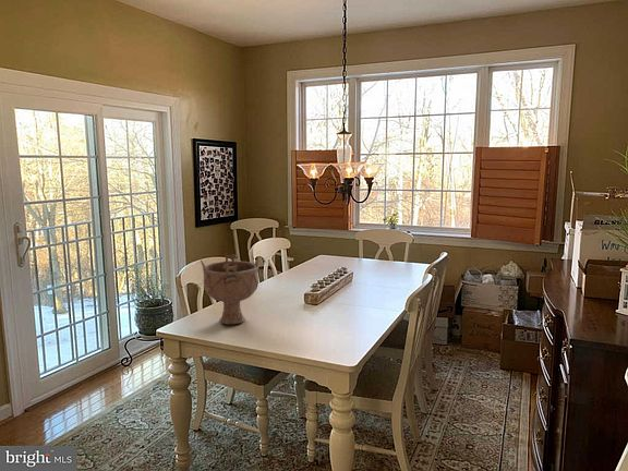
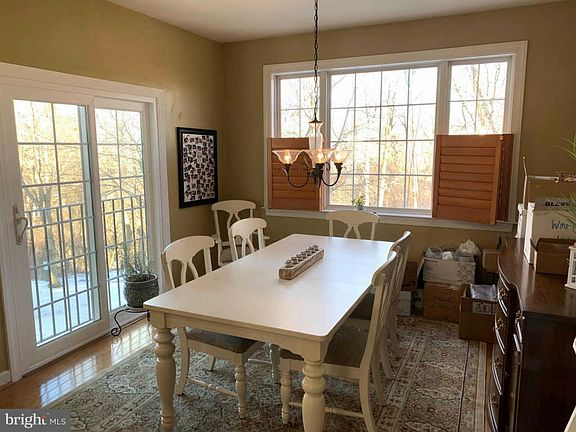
- decorative bowl (230, 289)
